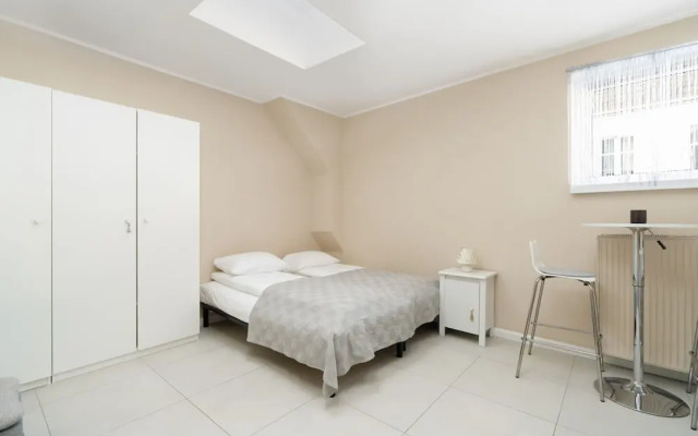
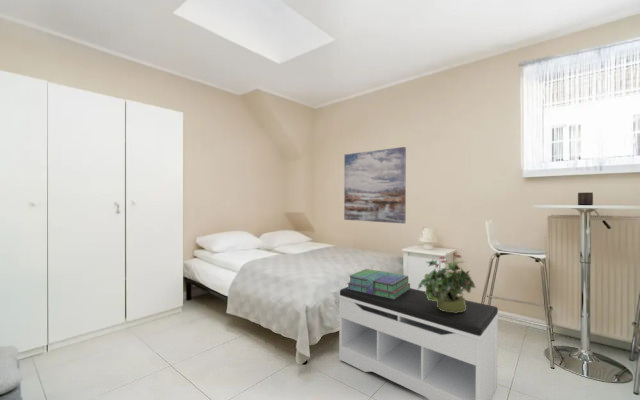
+ wall art (372, 186)
+ bench (411, 334)
+ potted plant (444, 280)
+ stack of books (378, 282)
